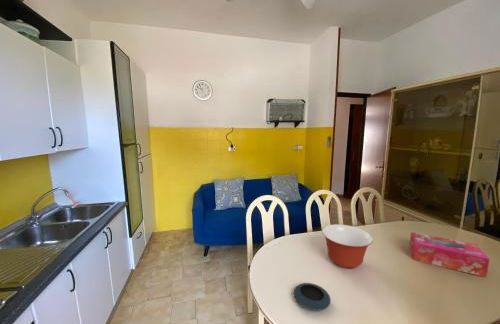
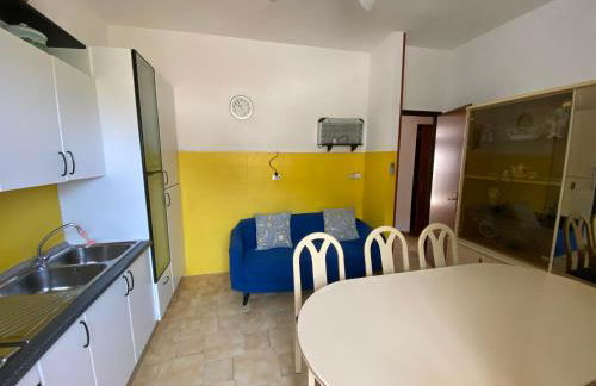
- mixing bowl (345, 247)
- saucer (311, 294)
- tissue box (444, 252)
